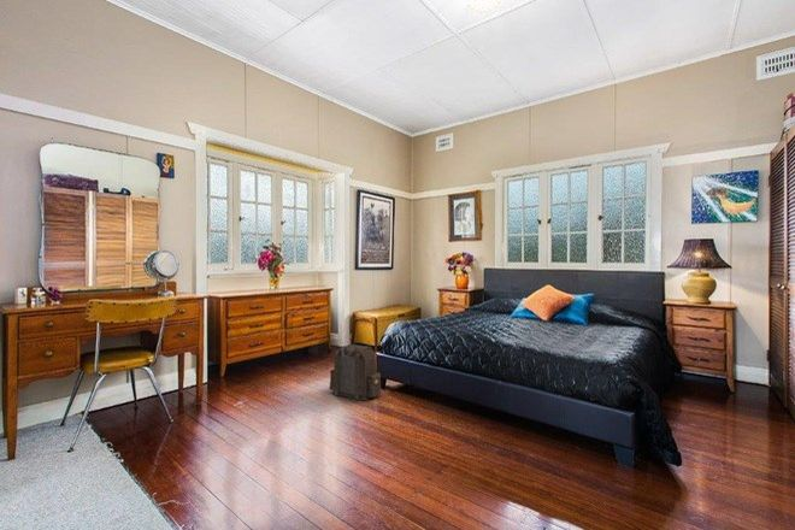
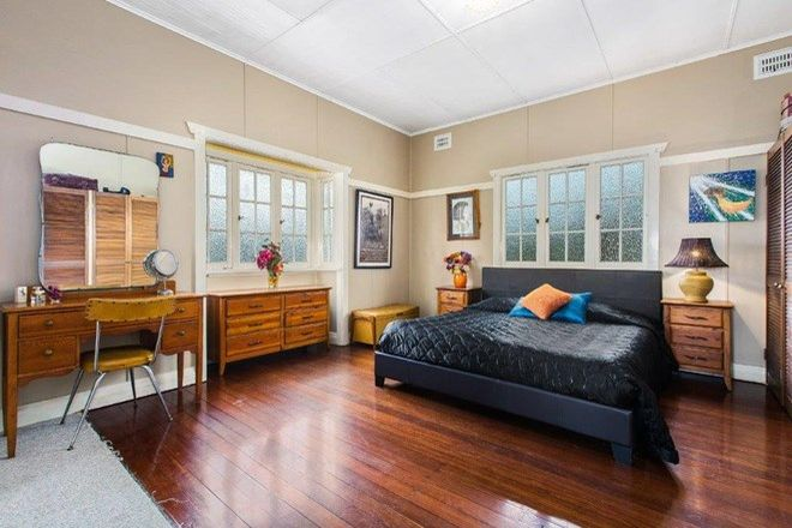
- backpack (354, 369)
